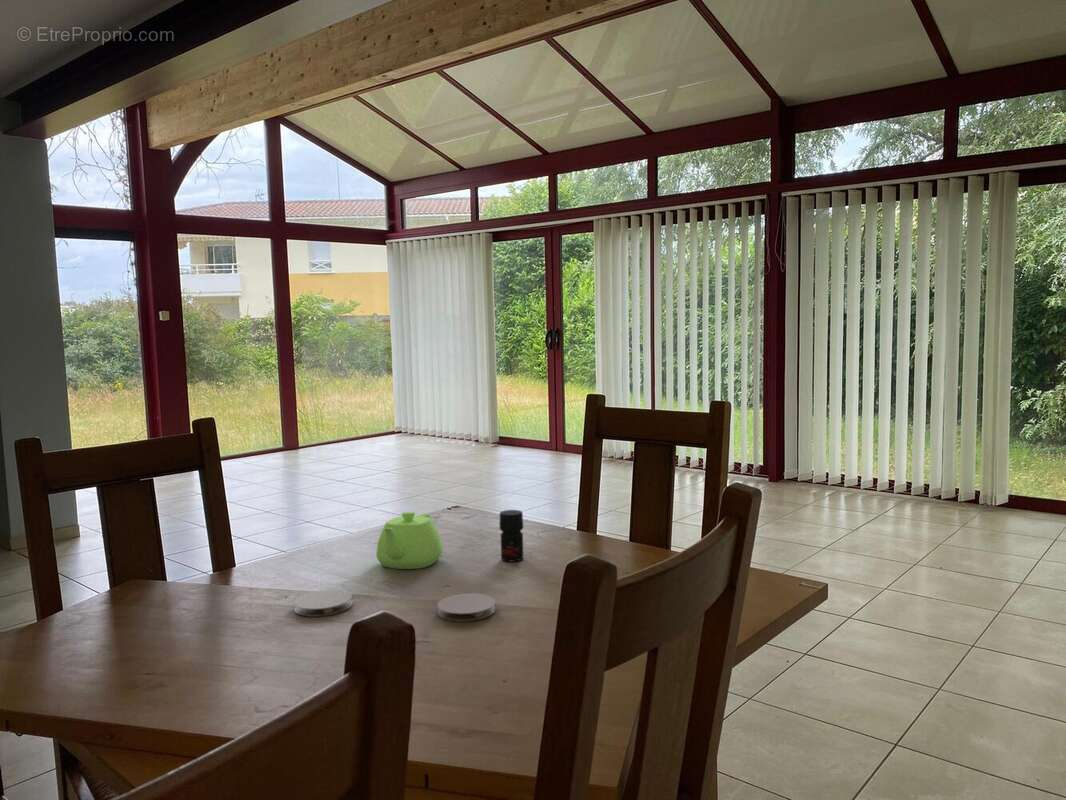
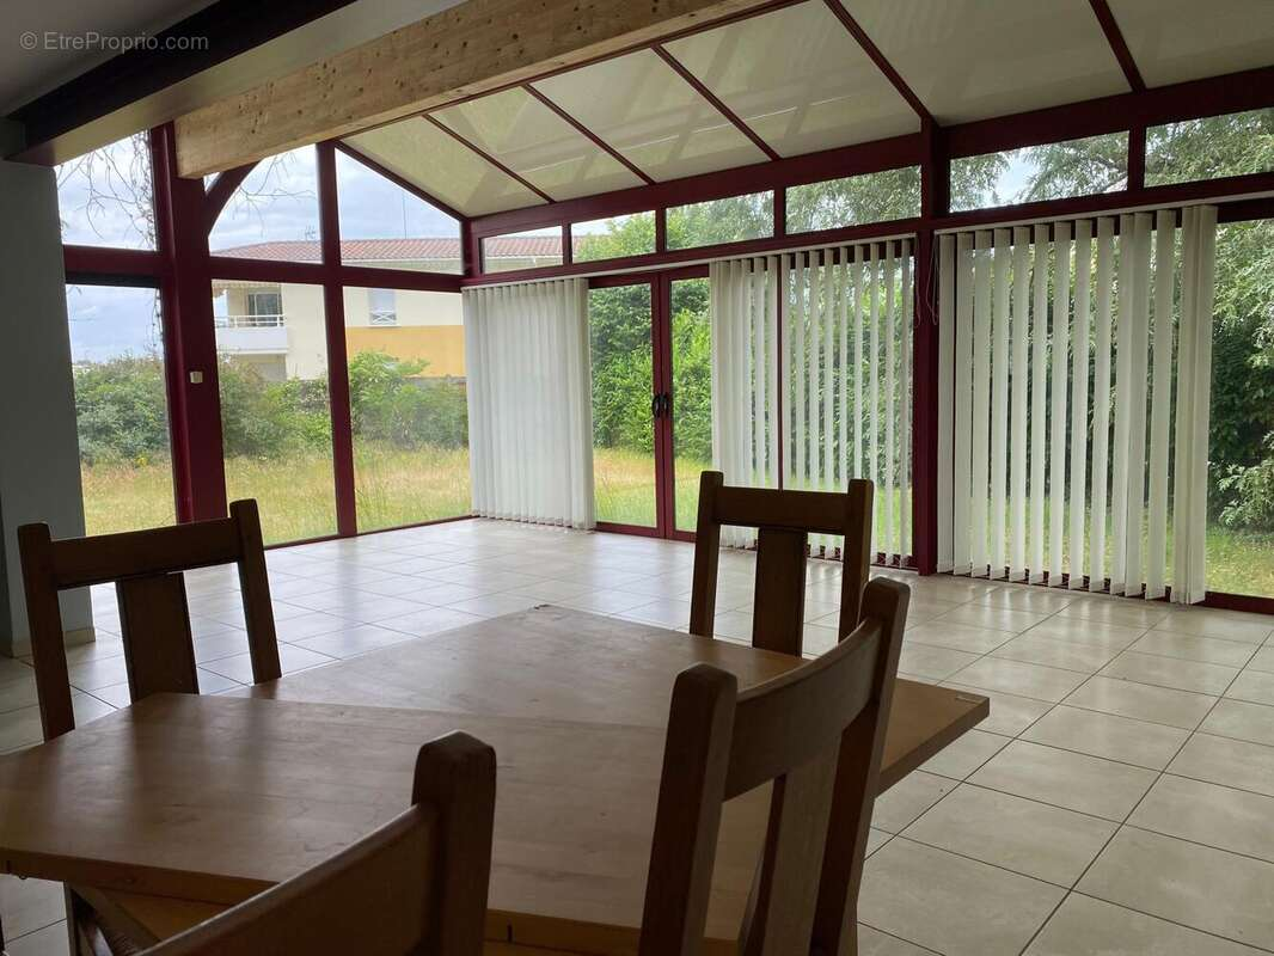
- coaster (466, 606)
- coaster (323, 602)
- teapot (407, 538)
- jar (511, 535)
